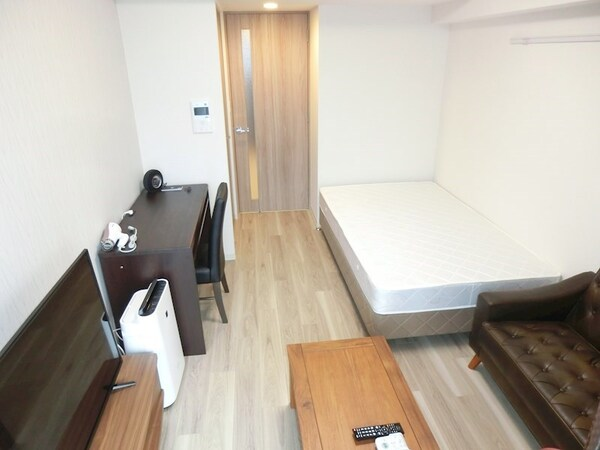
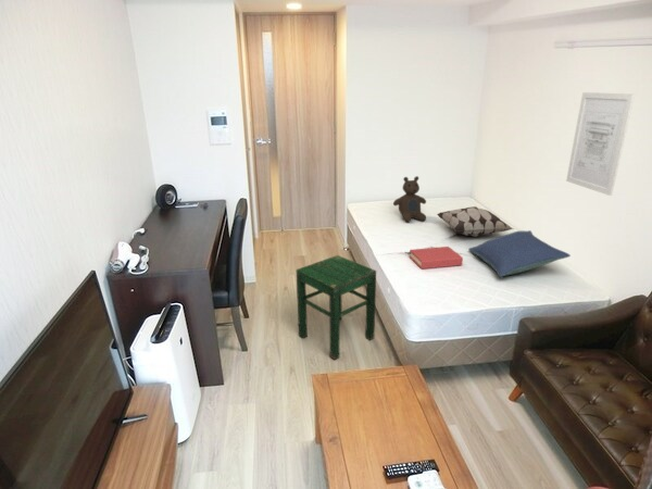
+ teddy bear (412, 198)
+ pillow (515, 252)
+ wall art (597, 141)
+ hardback book (435, 256)
+ stool (336, 304)
+ decorative pillow (473, 221)
